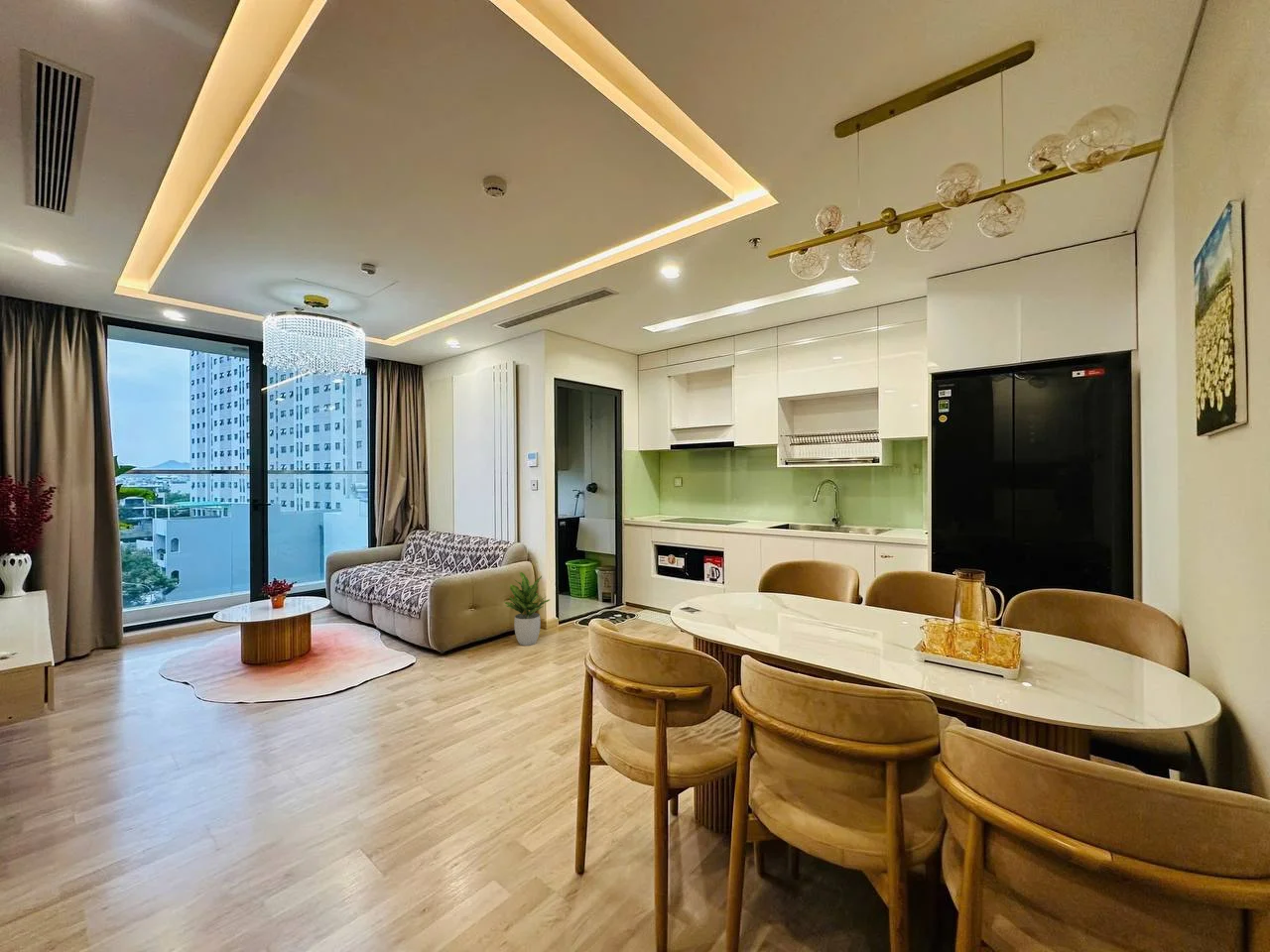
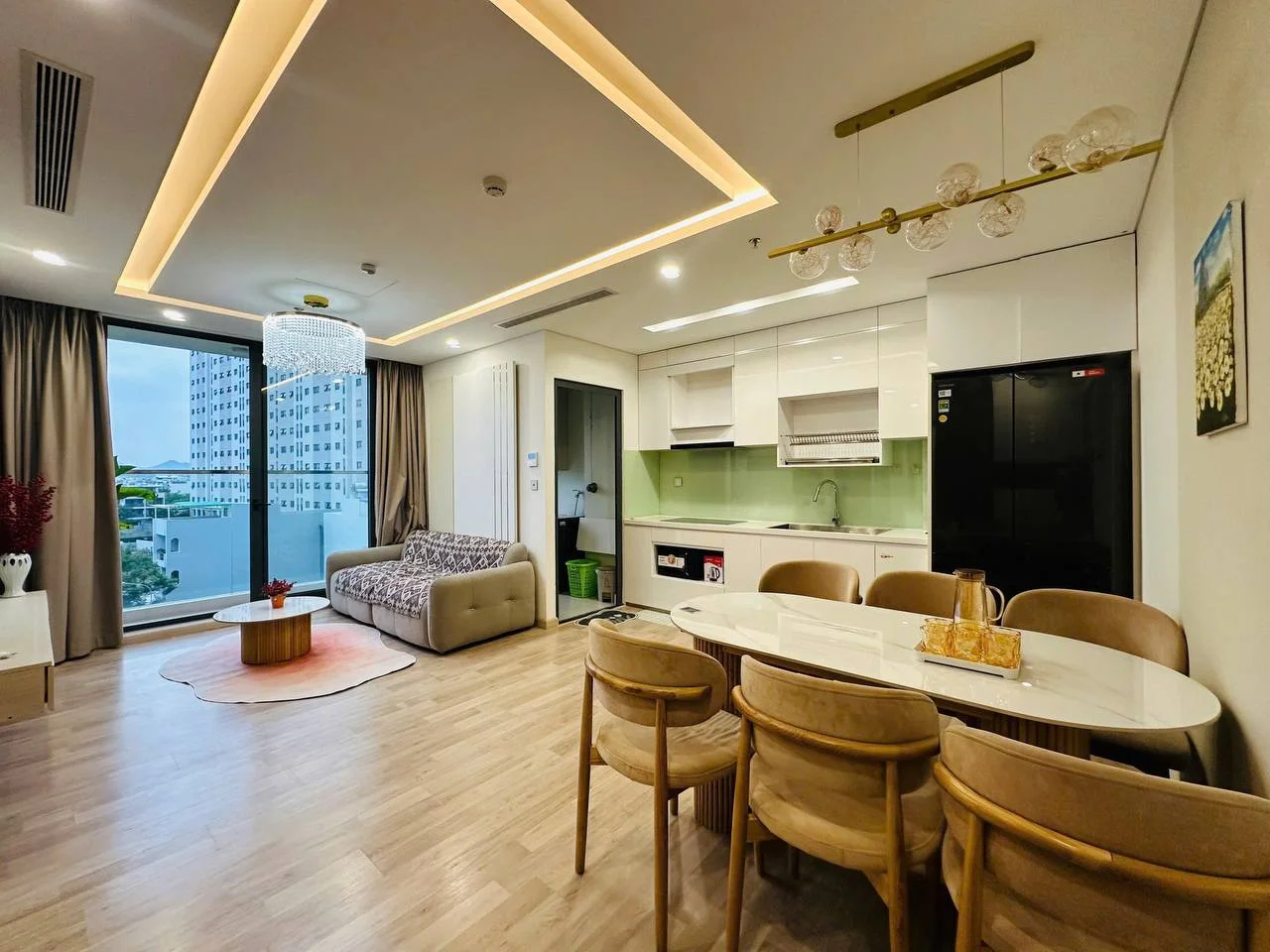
- potted plant (529, 607)
